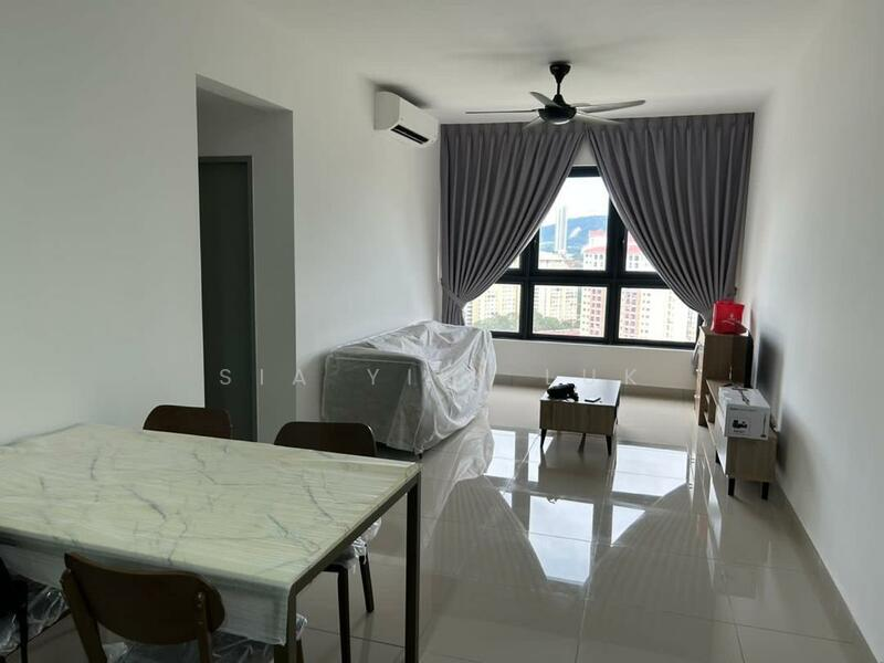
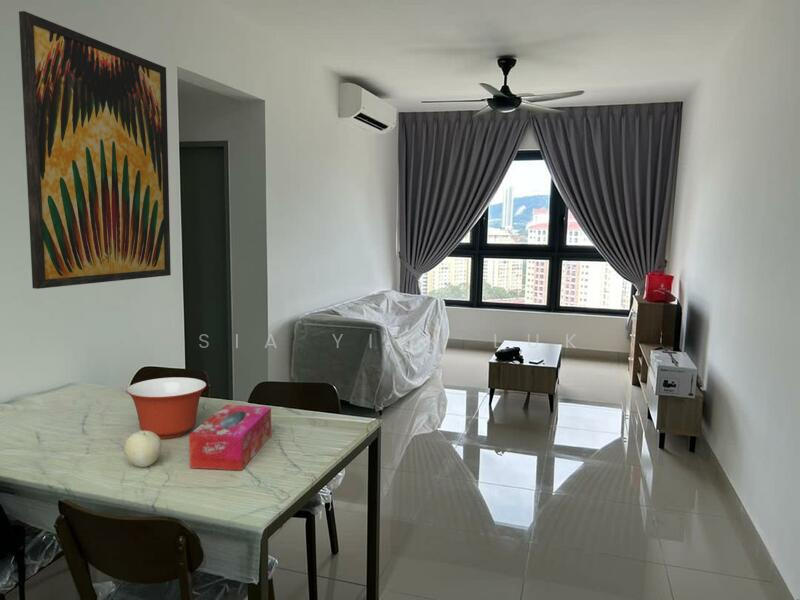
+ fruit (143, 448)
+ mixing bowl (167, 409)
+ tissue box (233, 435)
+ wall art (107, 165)
